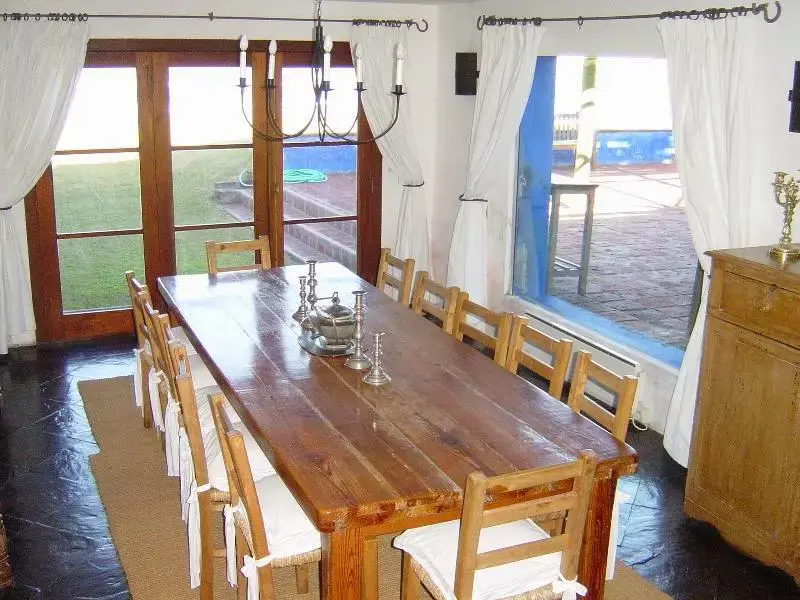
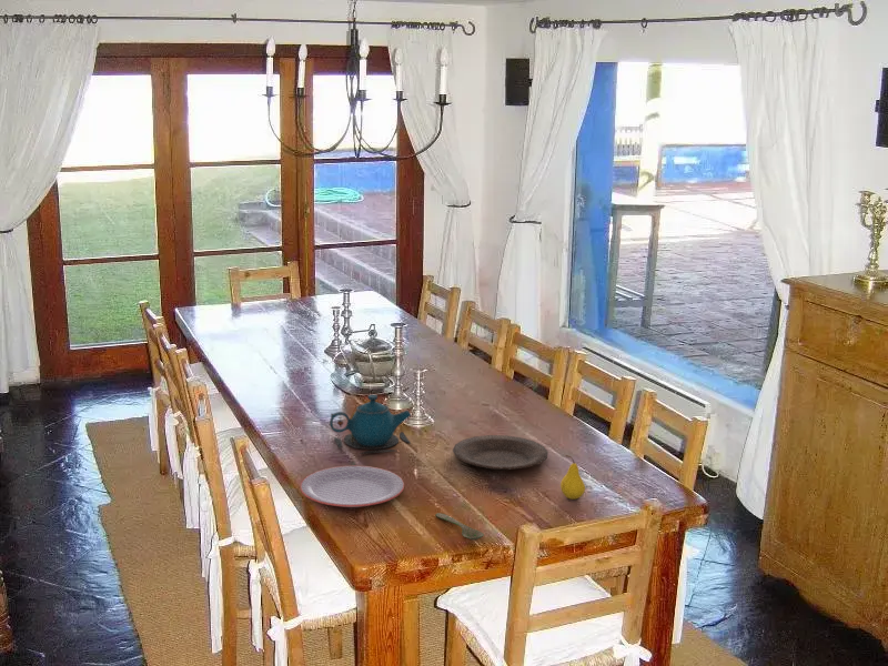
+ teapot (370, 417)
+ plate (500, 455)
+ plate (352, 487)
+ fruit (573, 476)
+ spoon (457, 524)
